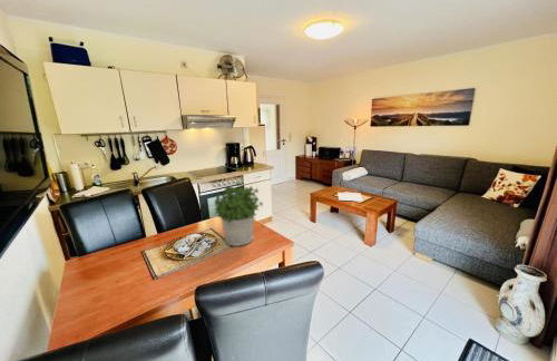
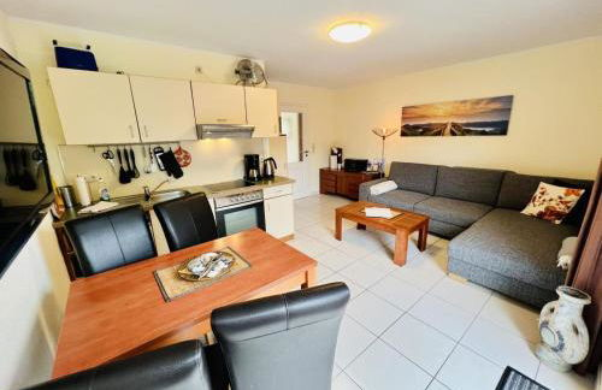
- potted plant (237, 212)
